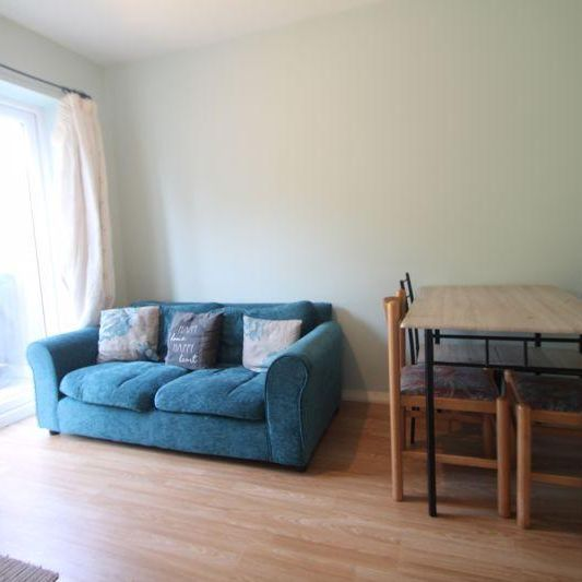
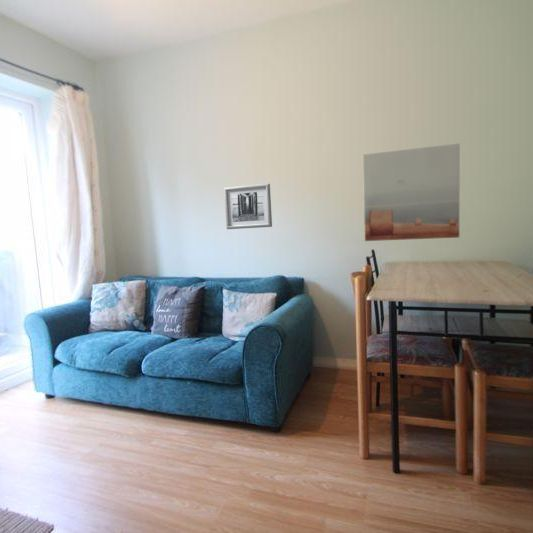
+ wall art (409, 194)
+ wall art (247, 207)
